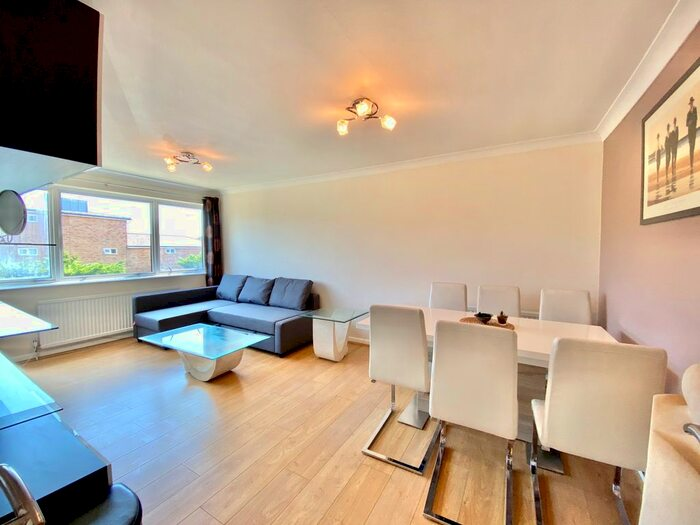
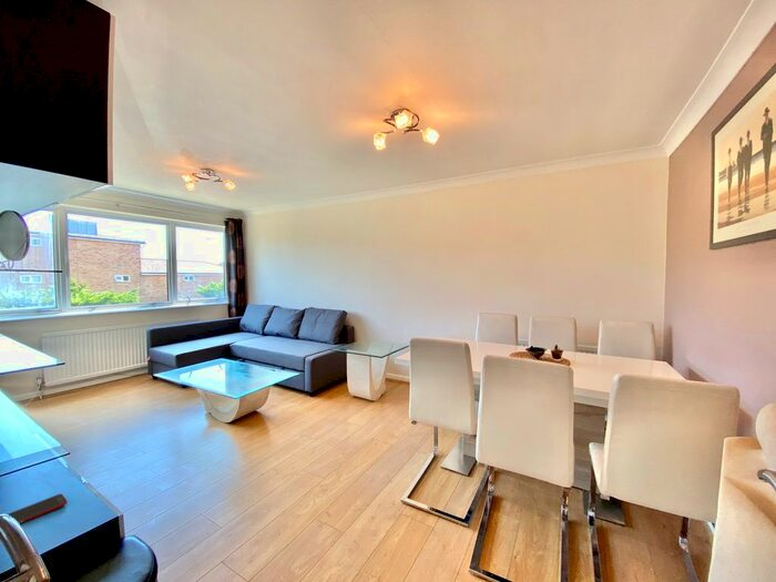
+ cell phone (32, 511)
